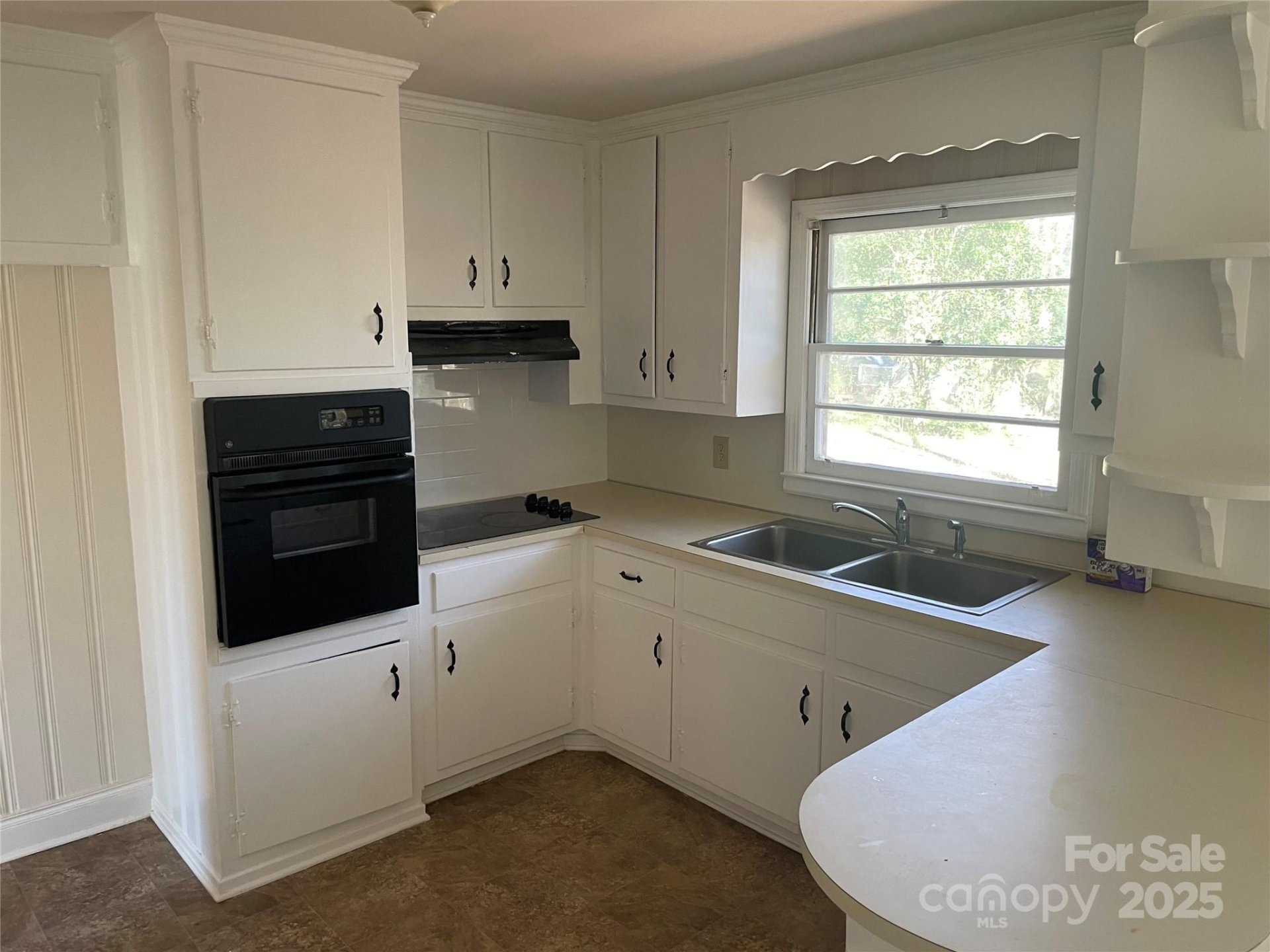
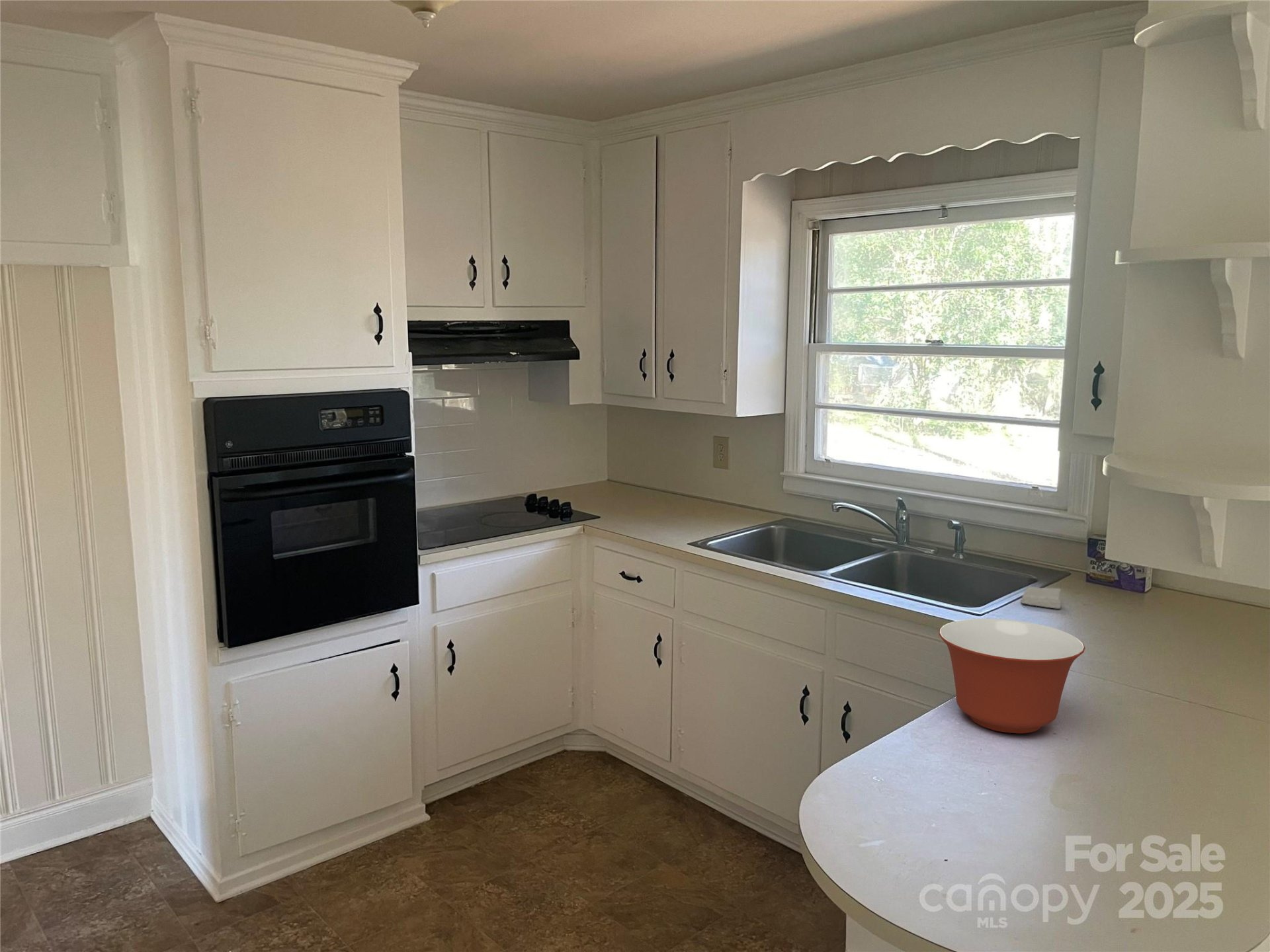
+ soap bar (1041, 596)
+ mixing bowl (1007, 679)
